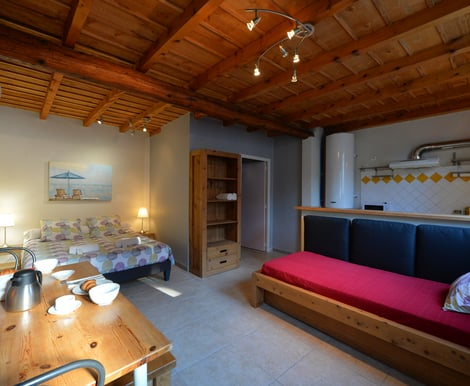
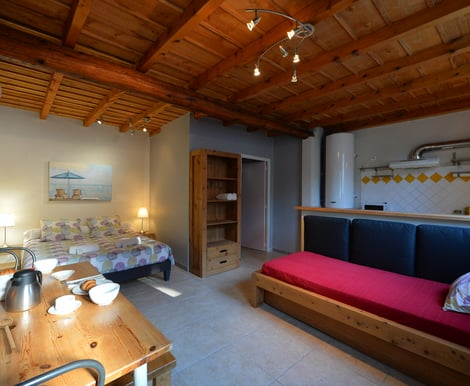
+ spoon (8, 332)
